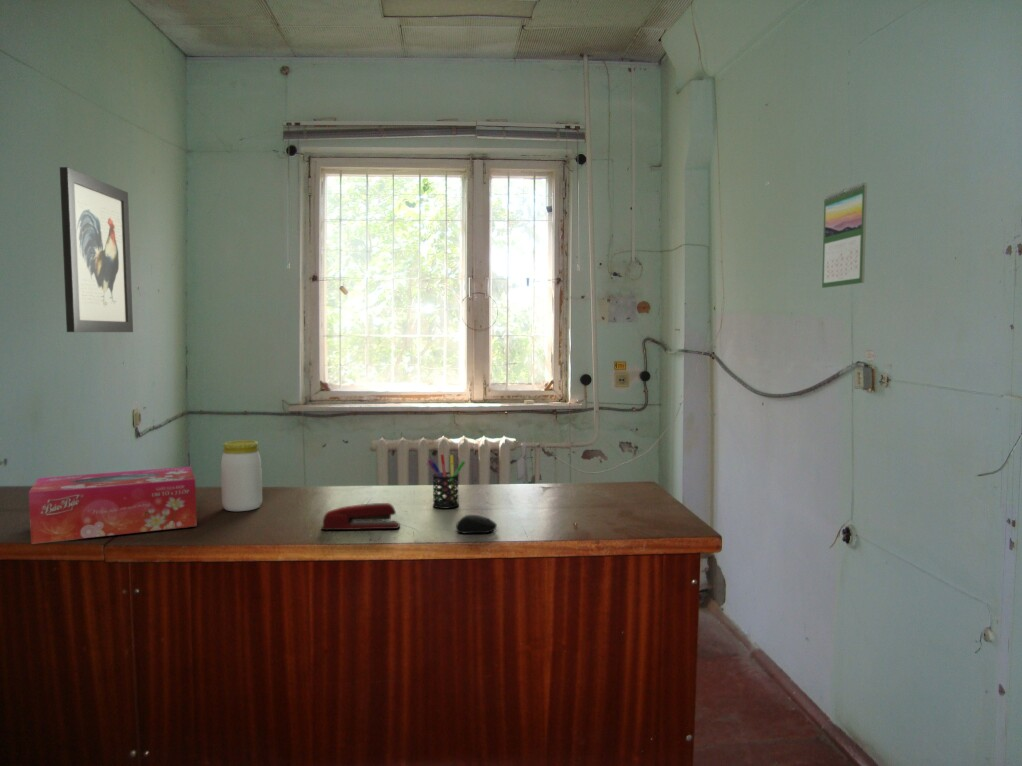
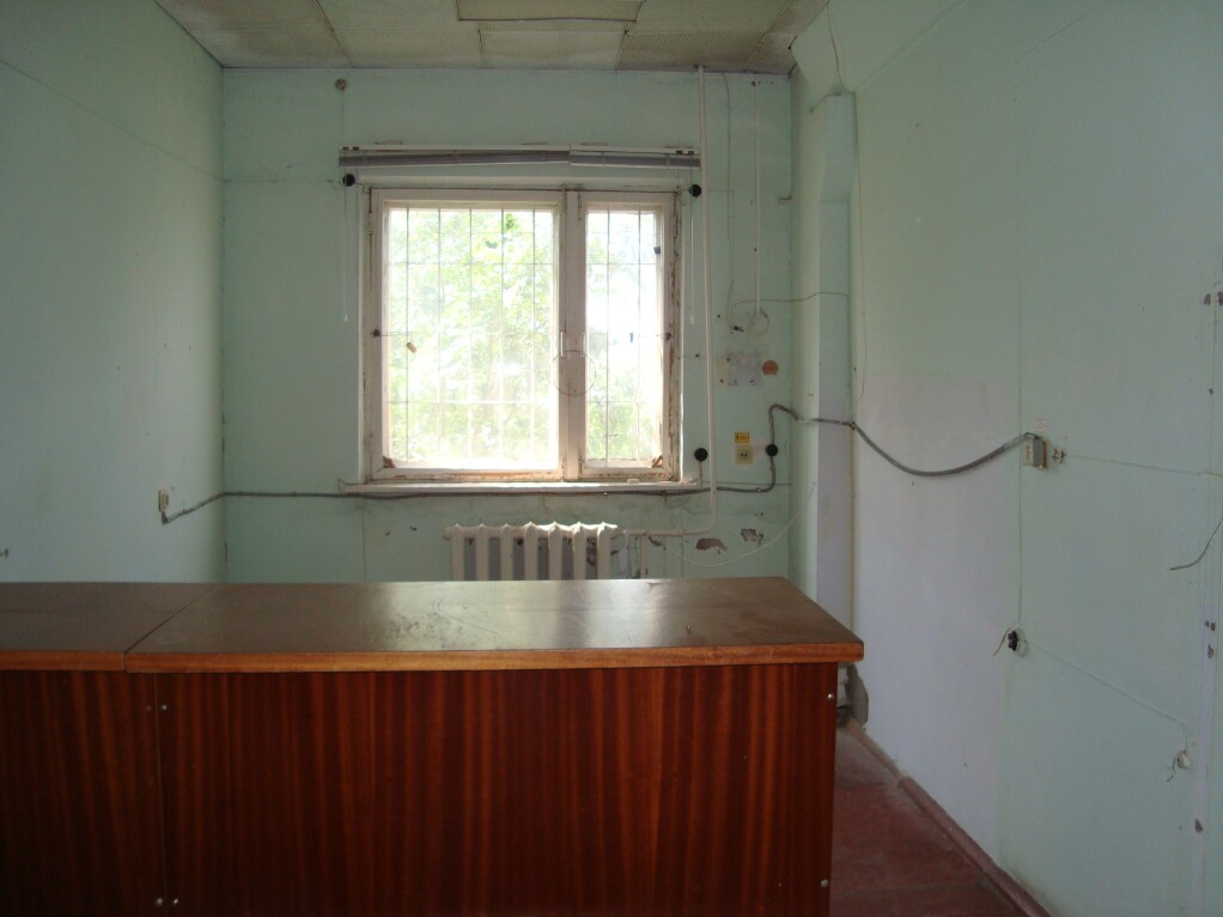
- wall art (99, 257)
- stapler (360, 515)
- tissue box (117, 502)
- computer mouse (476, 523)
- jar (241, 475)
- calendar (843, 236)
- pen holder (448, 479)
